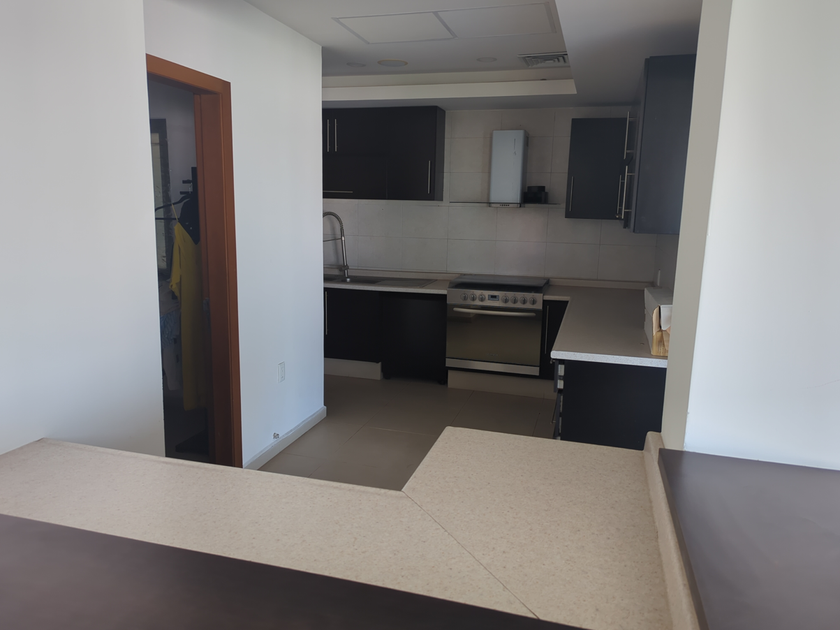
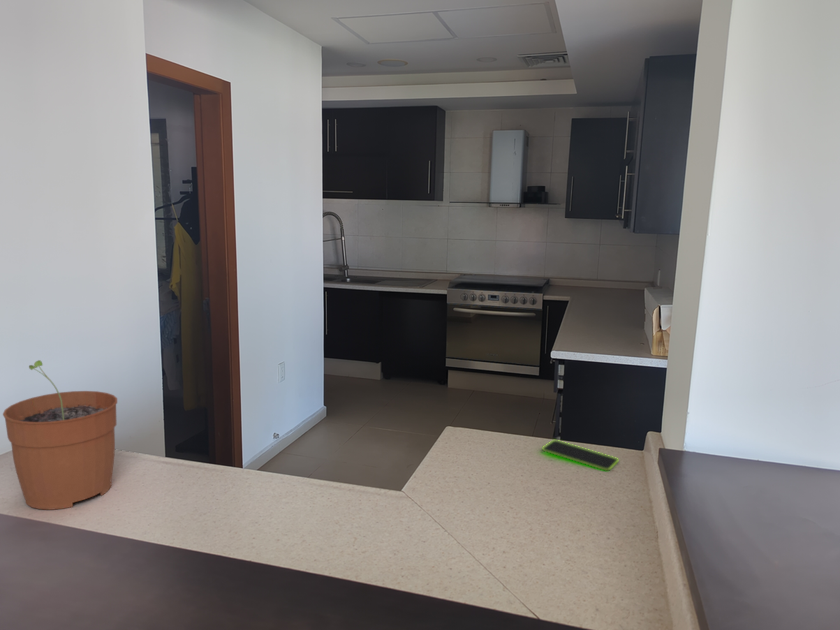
+ smartphone (579, 454)
+ plant pot (64, 427)
